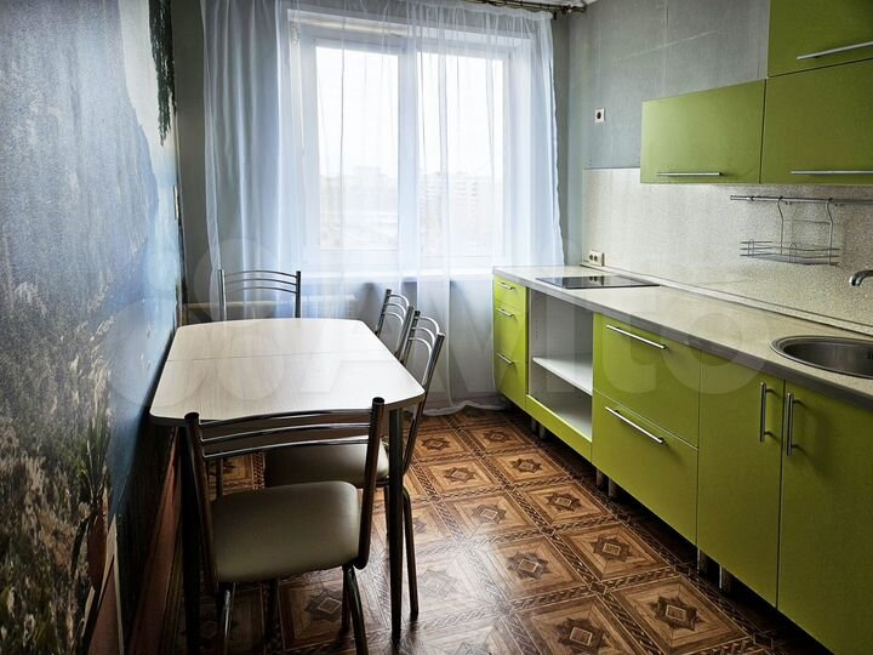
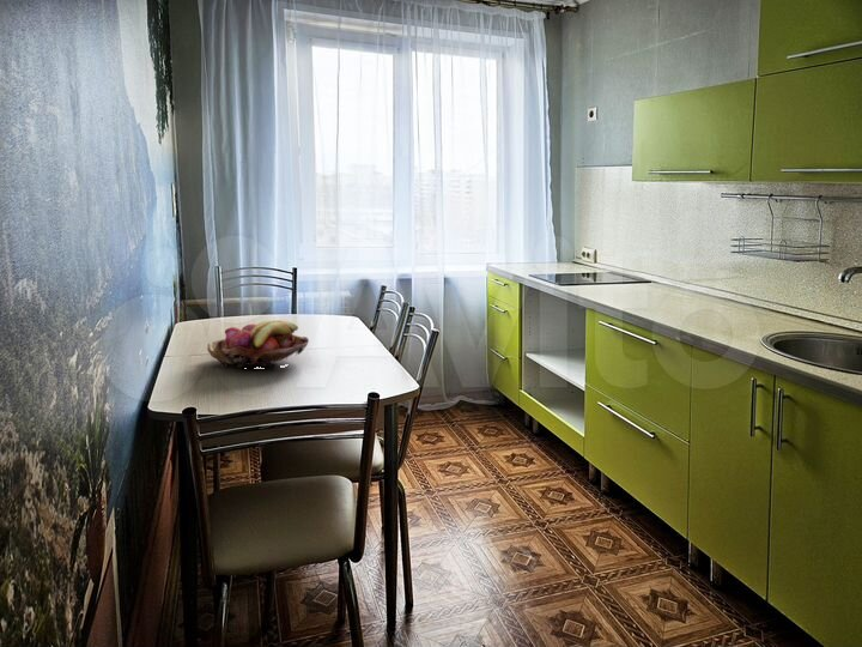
+ fruit basket (259, 341)
